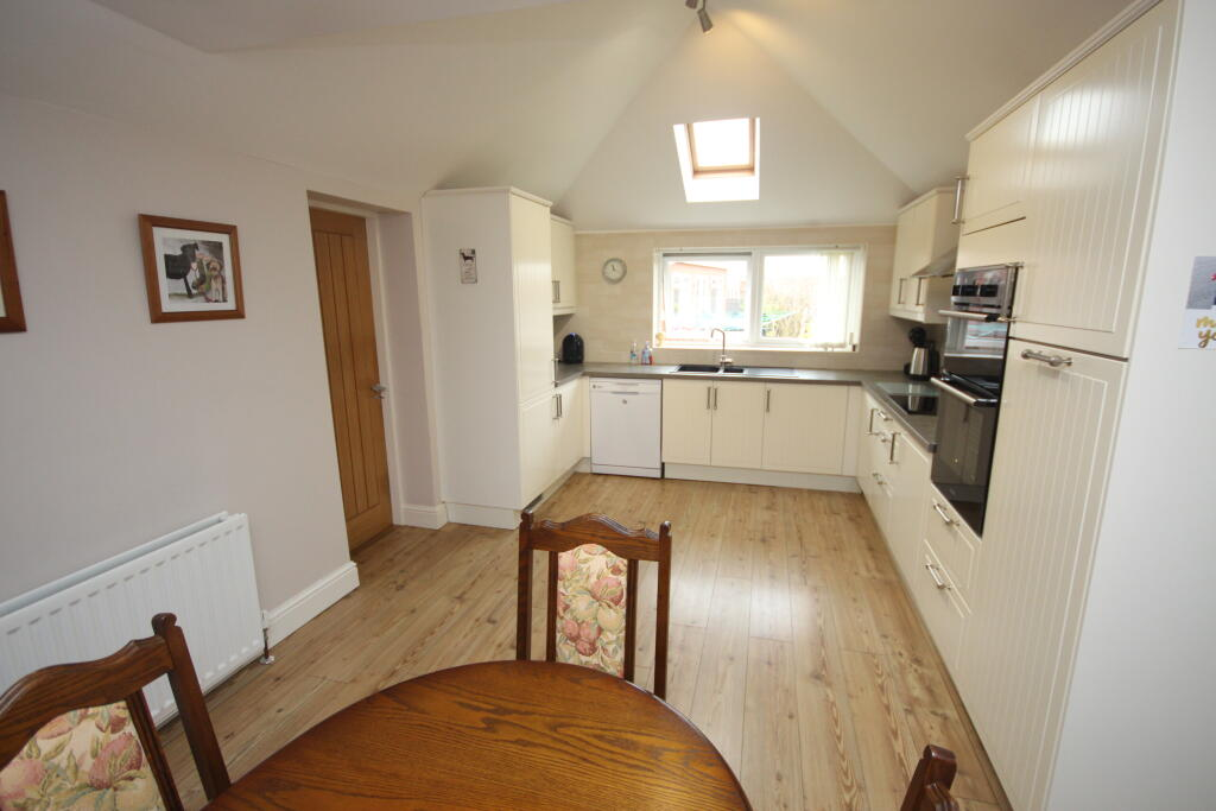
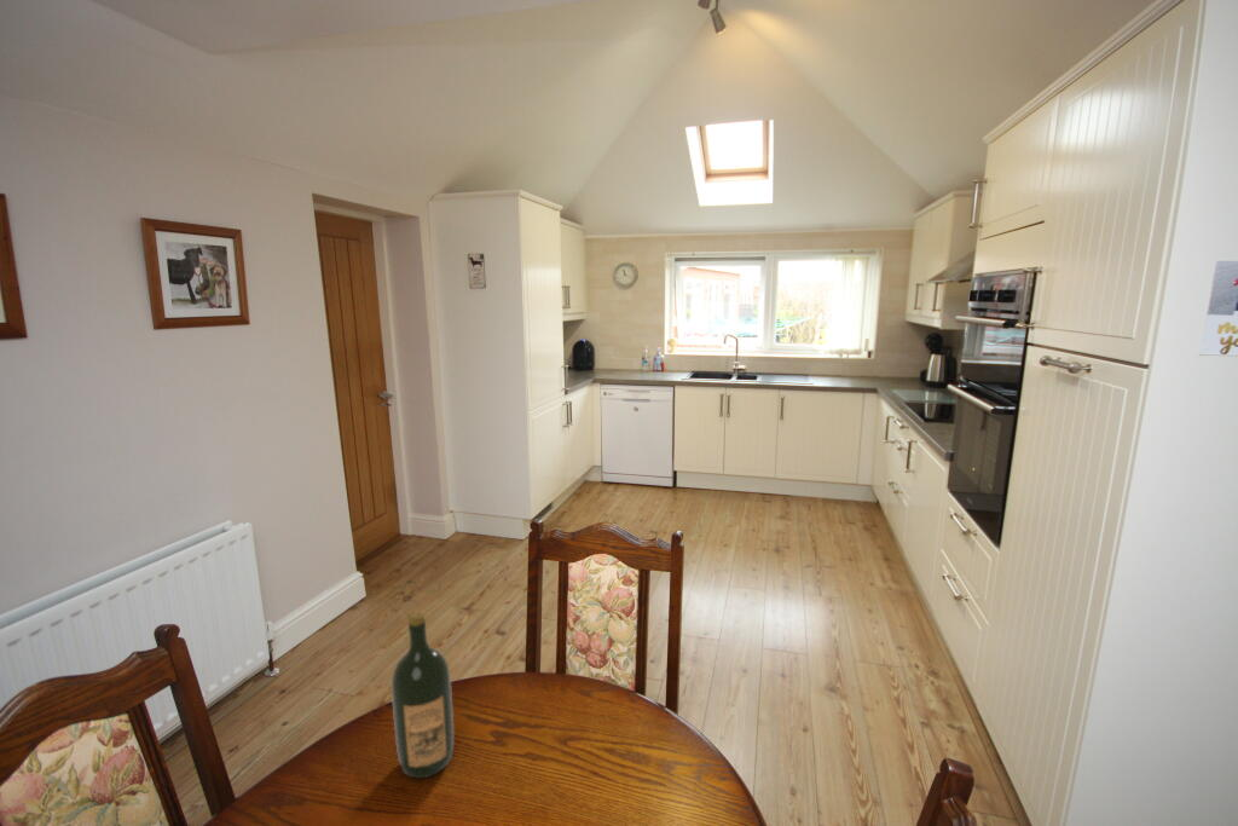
+ wine bottle (422, 689)
